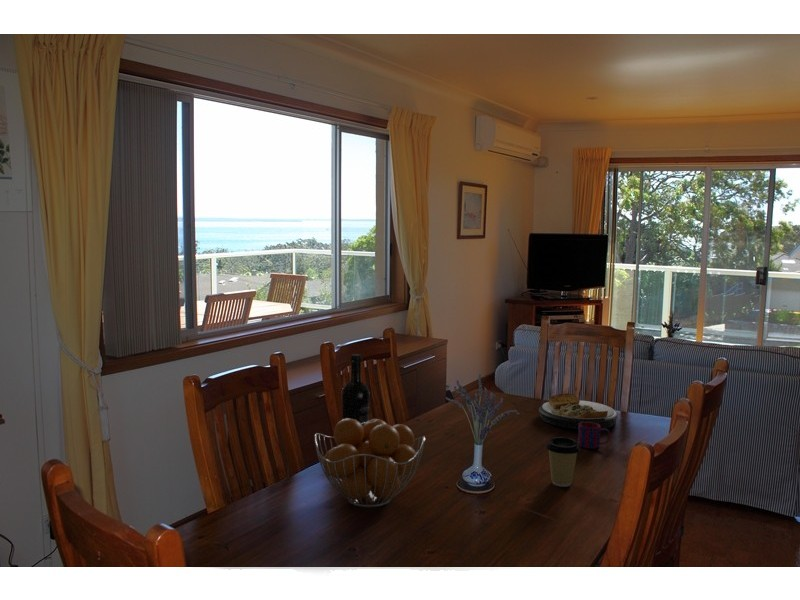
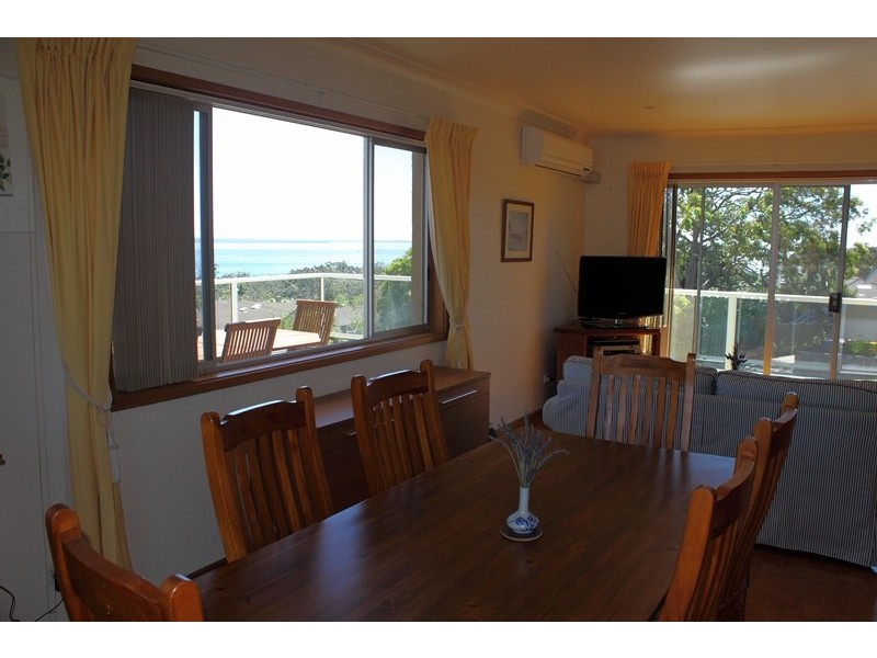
- coffee cup (562, 462)
- wine bottle (355, 402)
- mug (593, 436)
- fruit basket (369, 459)
- plate (577, 410)
